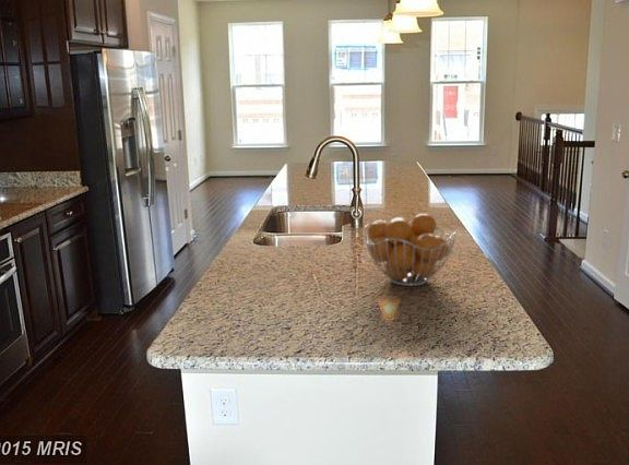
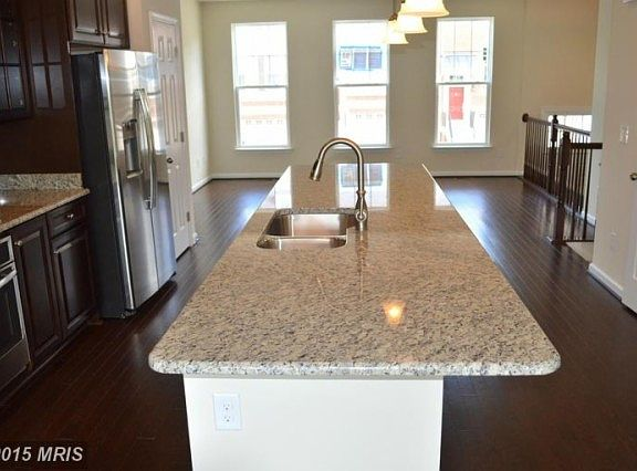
- fruit basket (408, 248)
